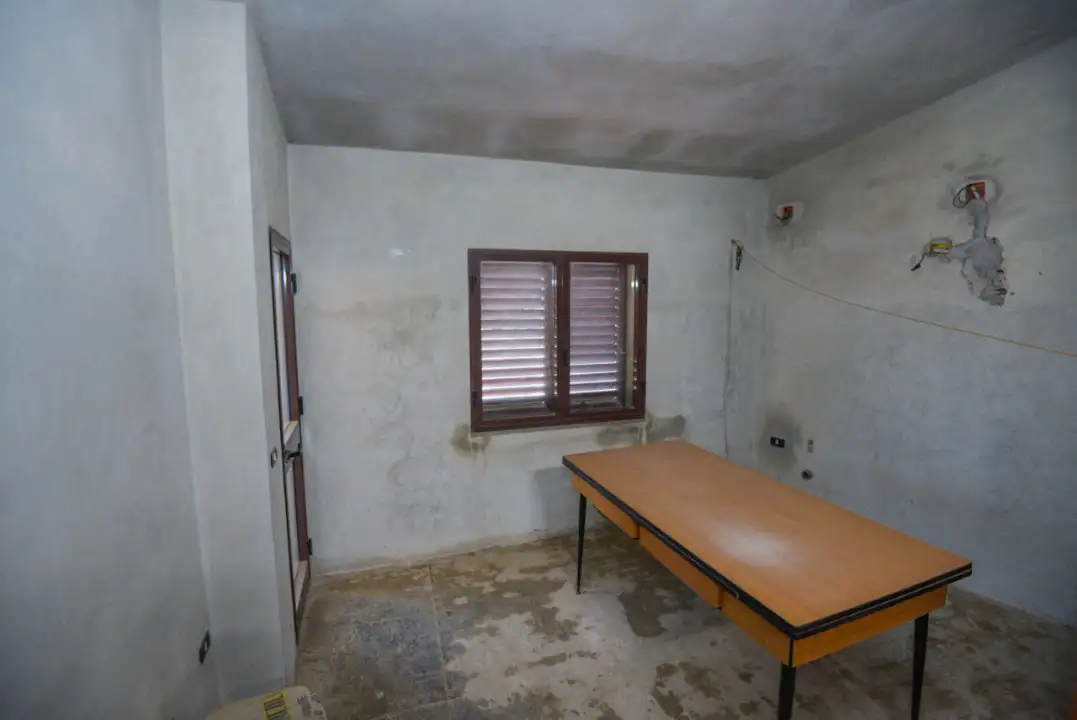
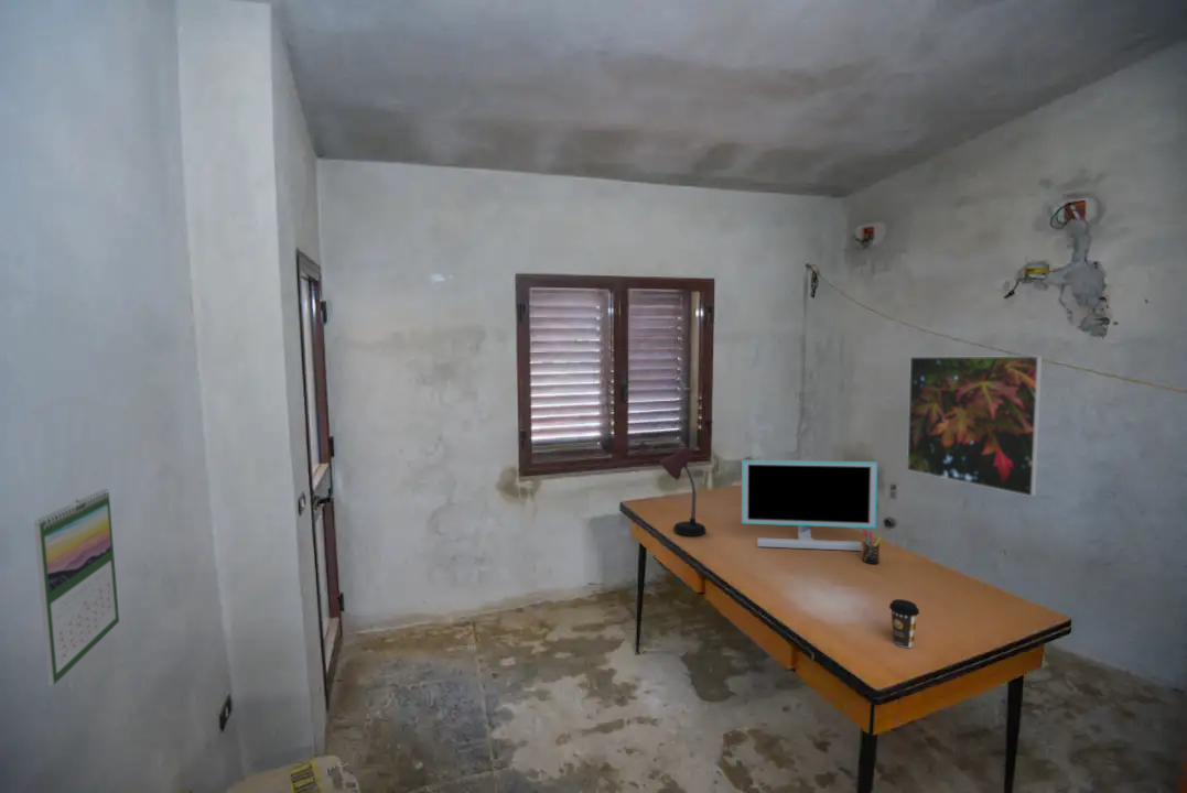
+ monitor (807, 502)
+ calendar (80, 575)
+ desk lamp (692, 490)
+ coffee cup (904, 623)
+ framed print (967, 420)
+ pen holder (868, 546)
